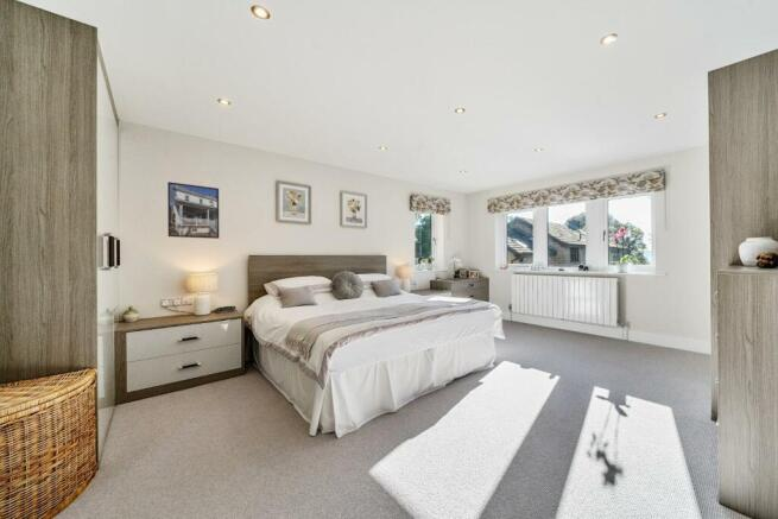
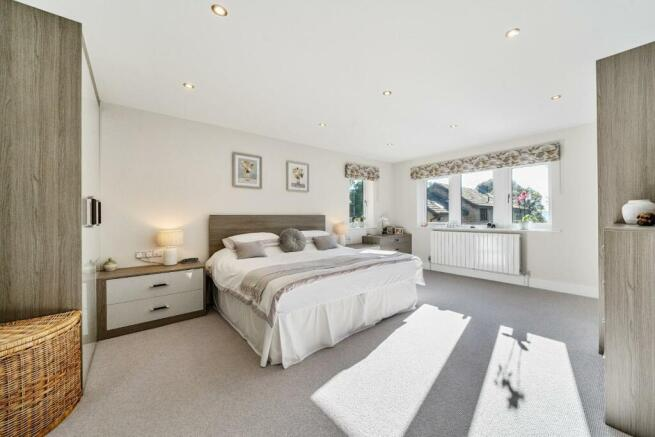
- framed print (194, 211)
